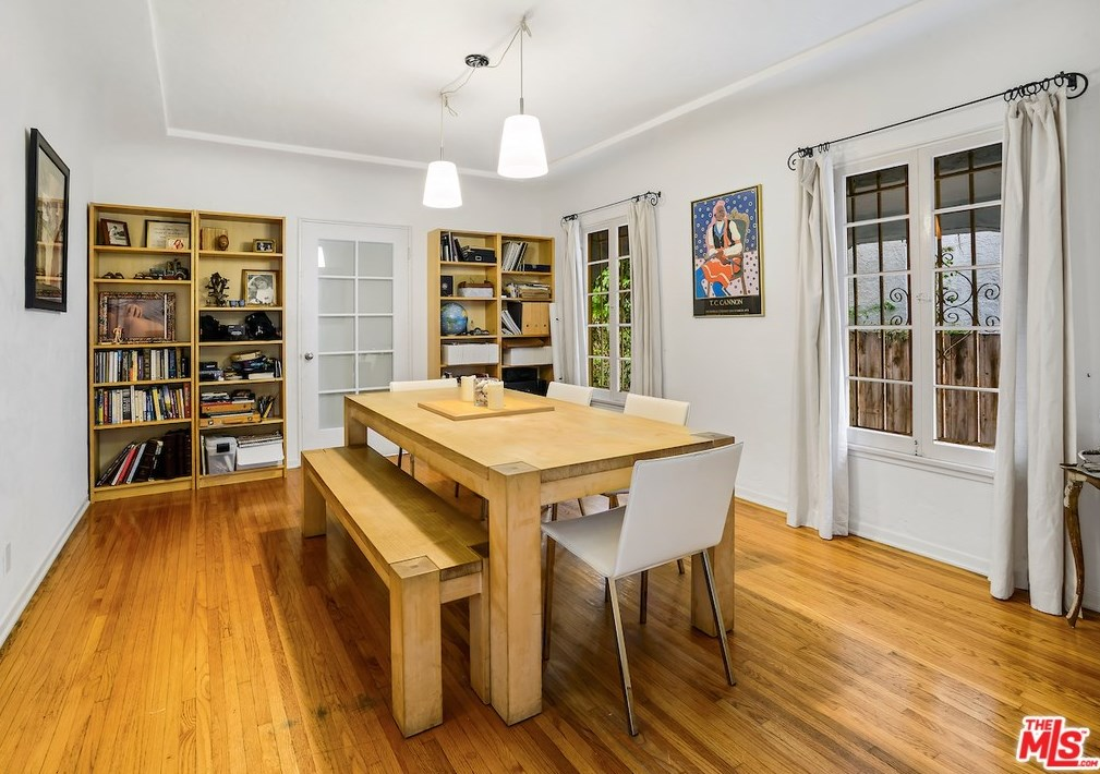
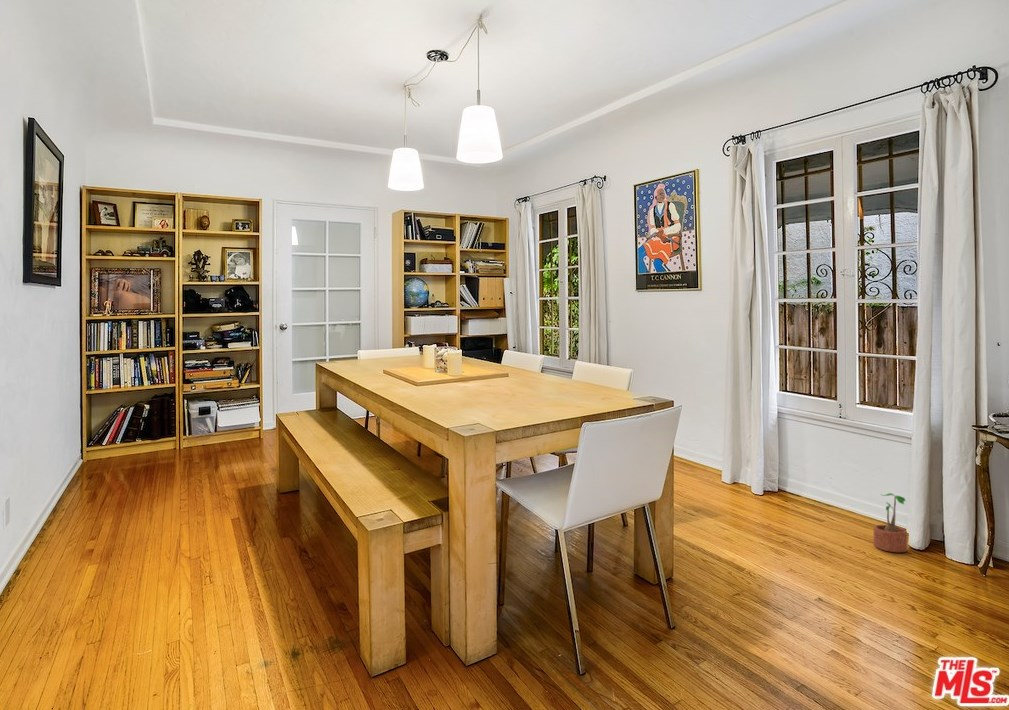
+ potted plant (893, 521)
